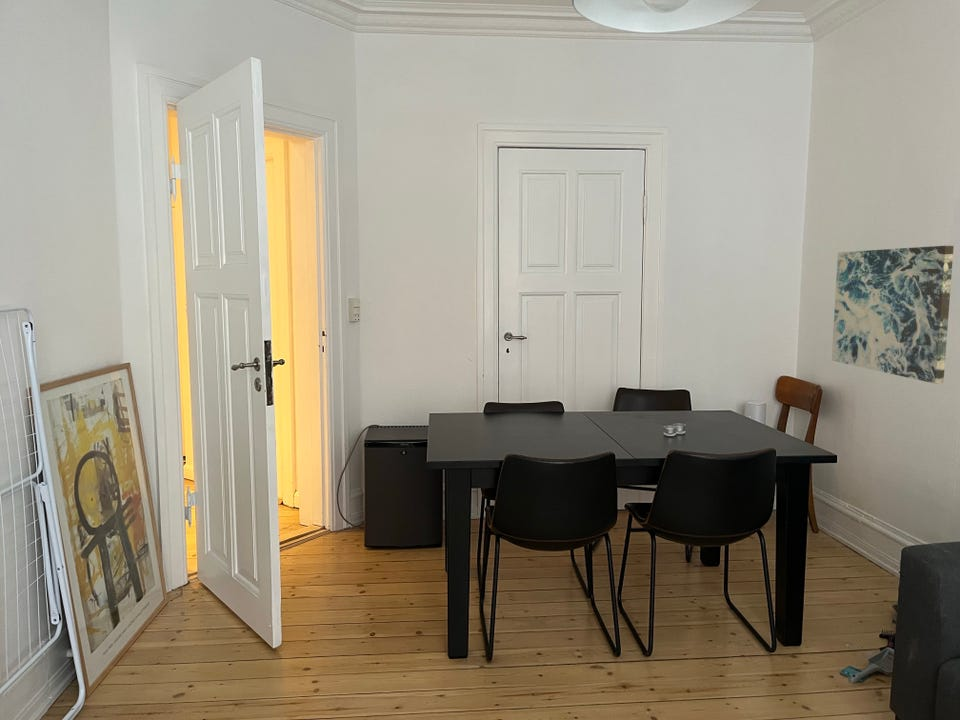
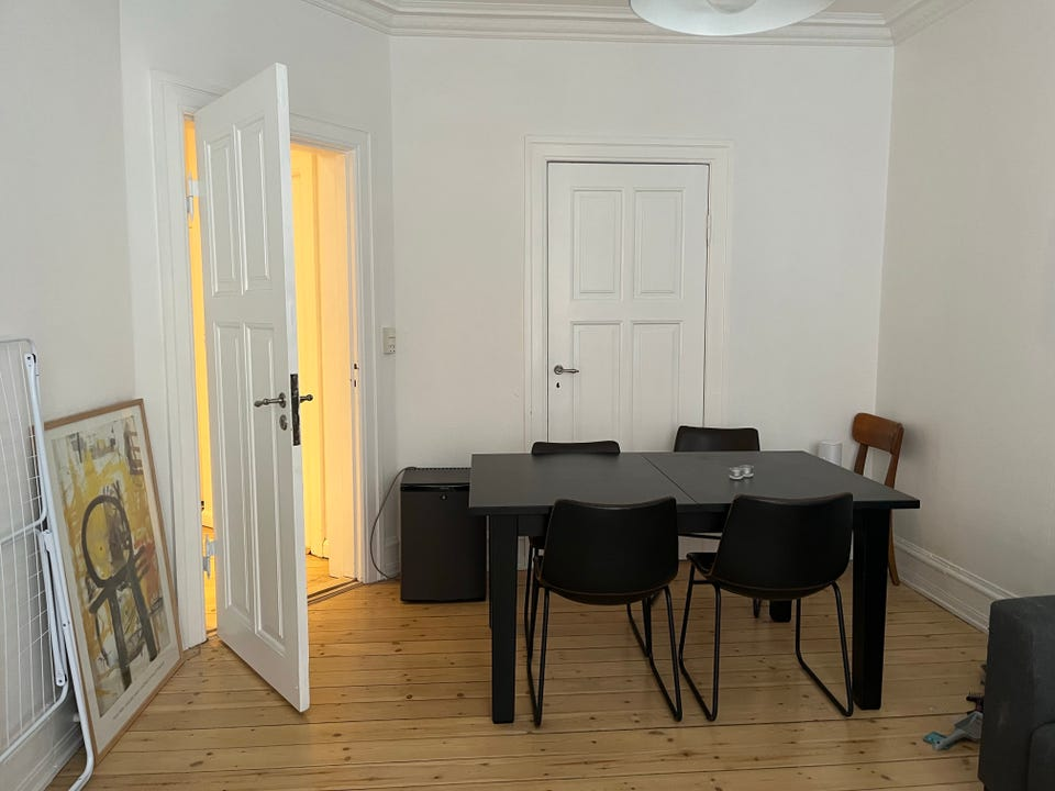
- wall art (885, 310)
